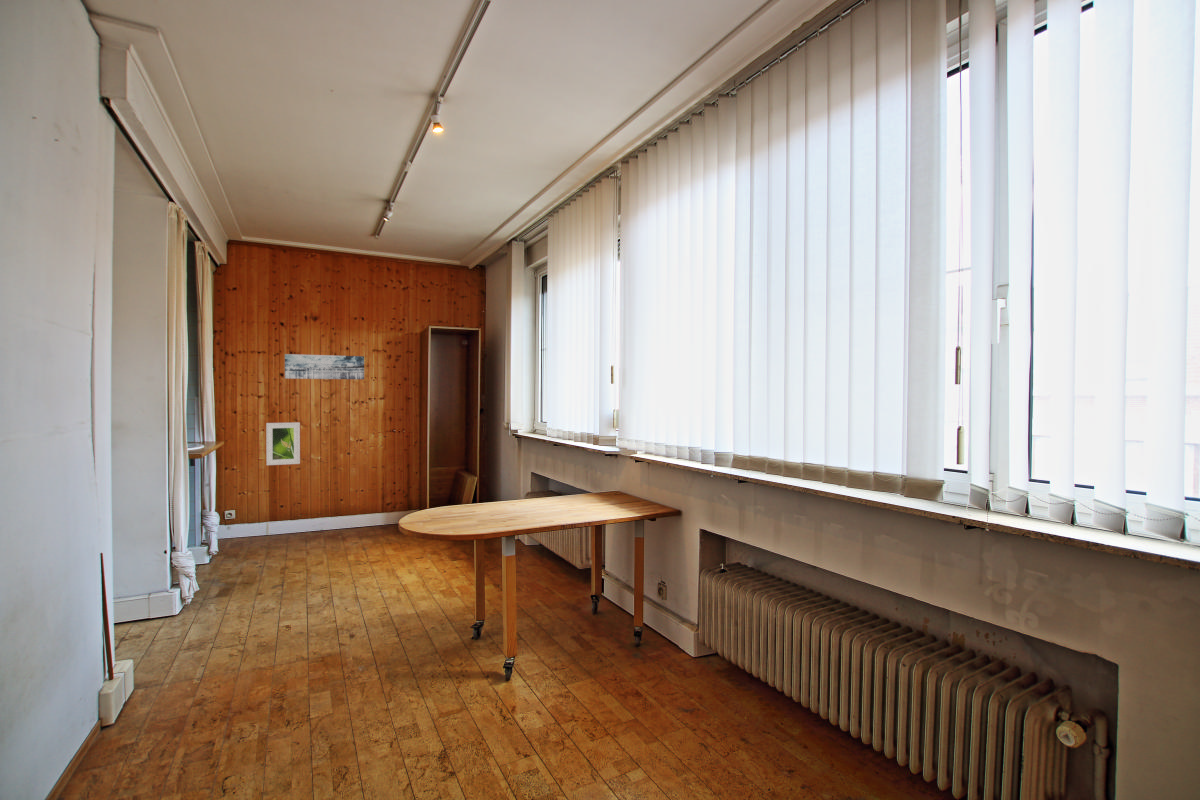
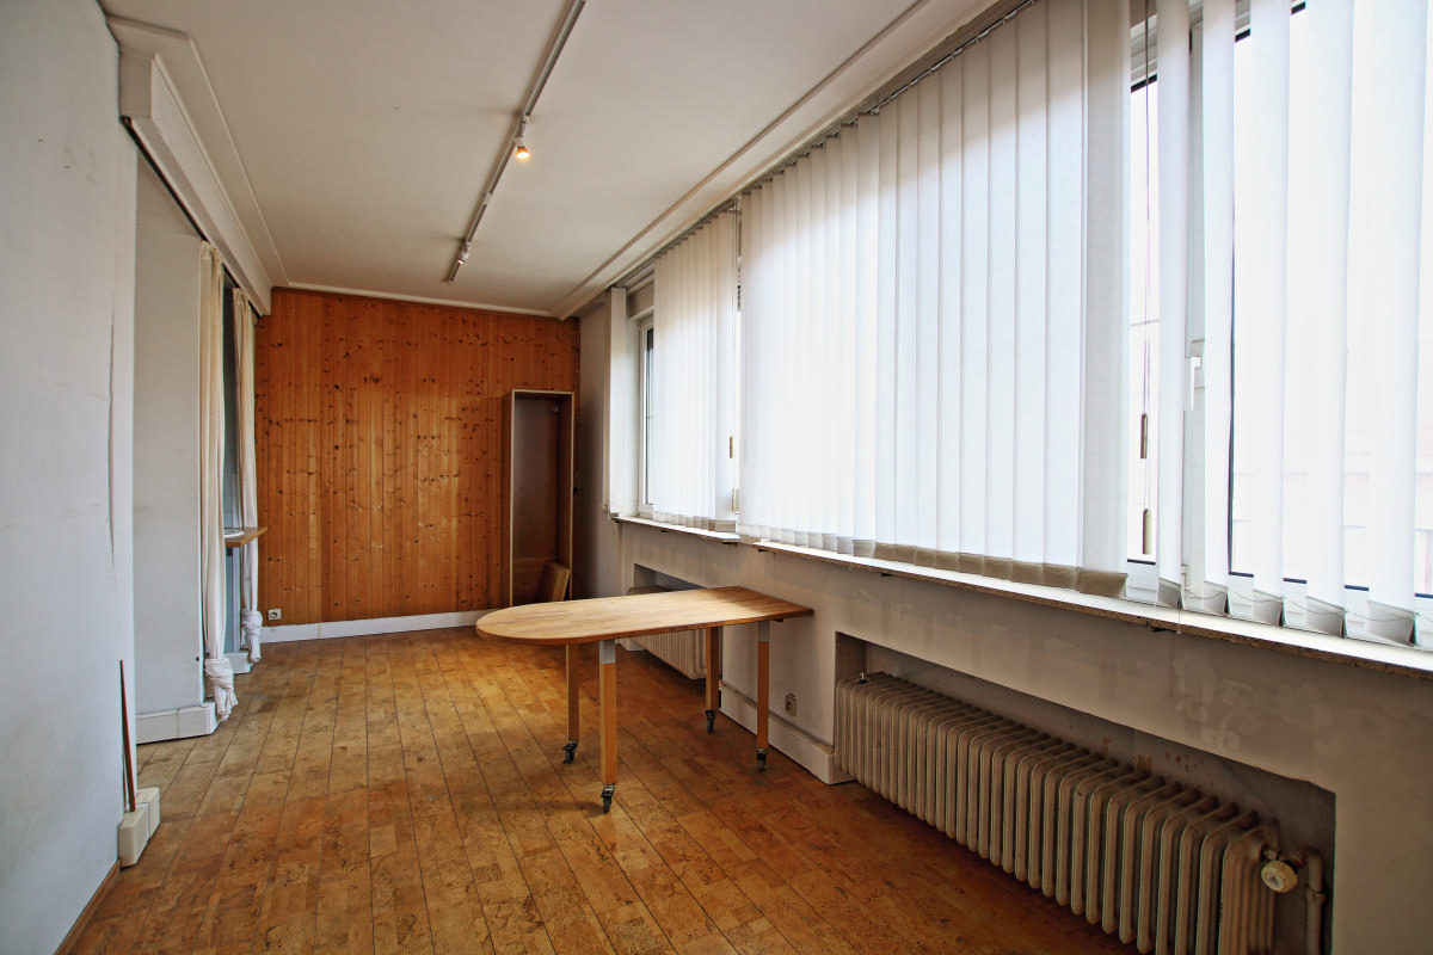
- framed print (283, 443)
- wall art (325, 367)
